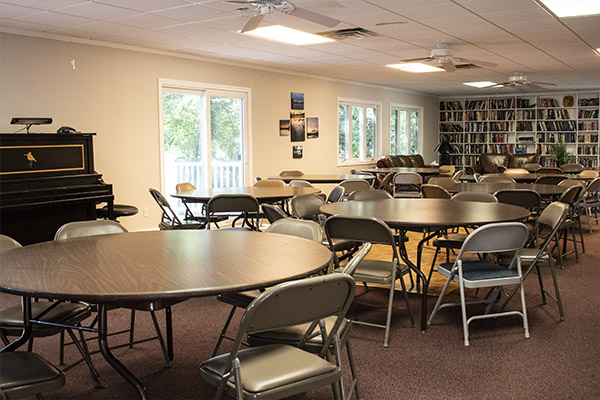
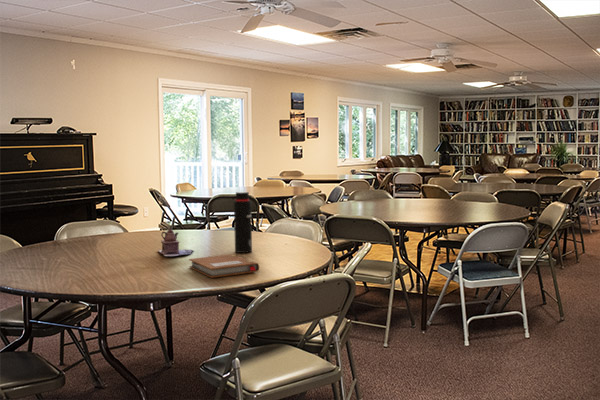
+ teapot (172, 241)
+ notebook (224, 265)
+ water bottle (243, 221)
